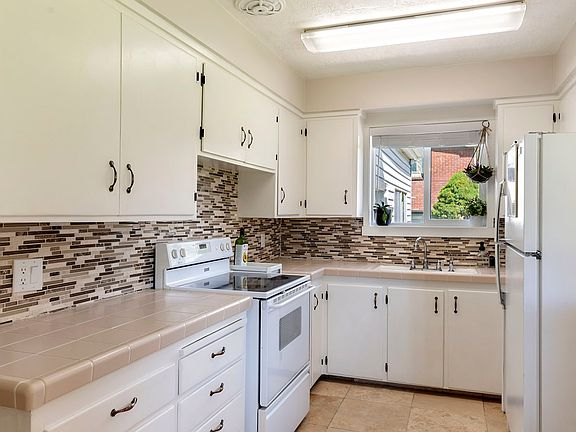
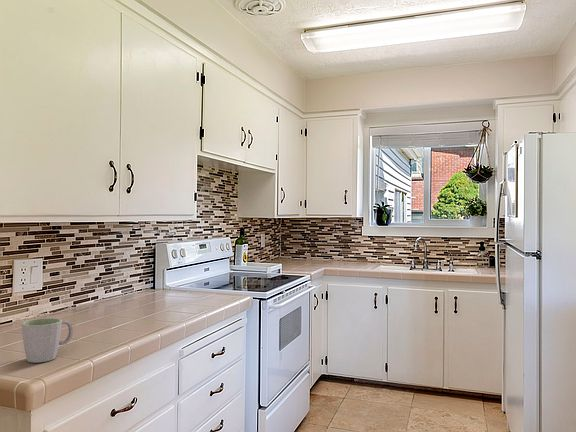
+ mug (48, 338)
